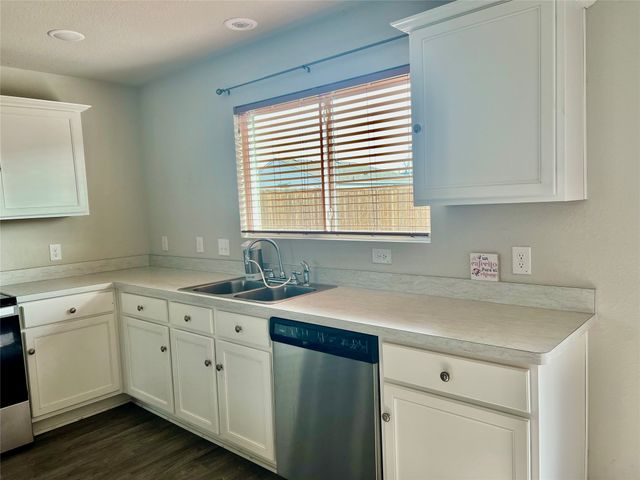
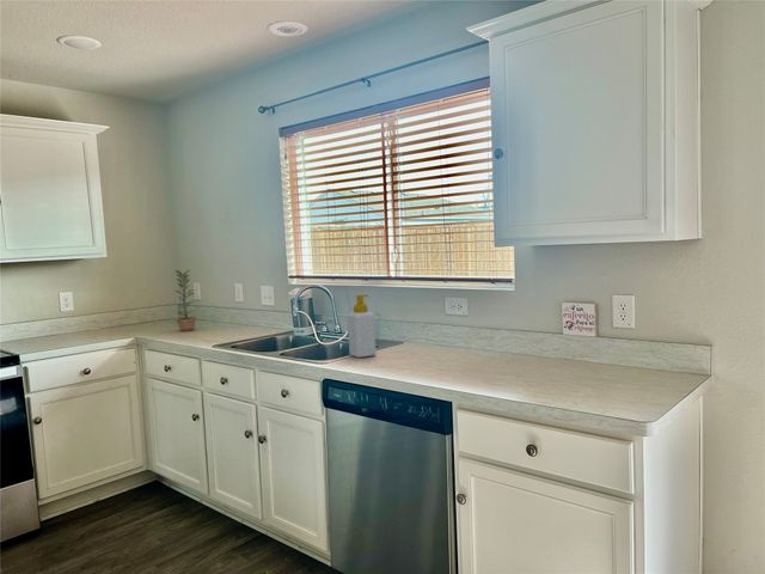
+ plant (182, 299)
+ soap bottle (361, 325)
